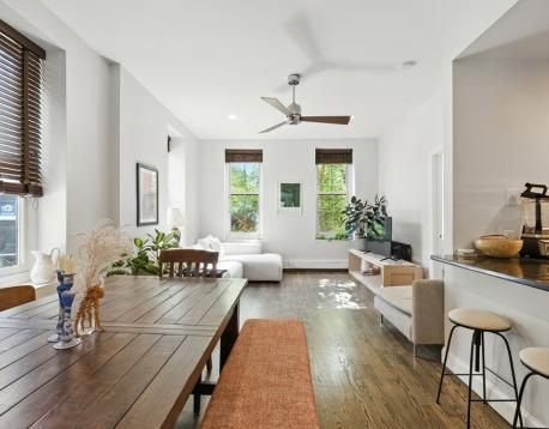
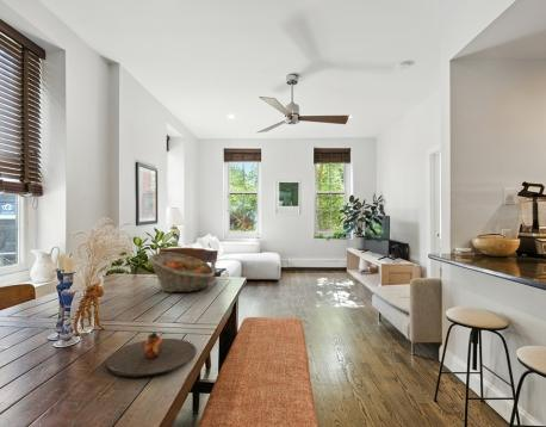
+ fruit basket (182, 270)
+ plate (153, 345)
